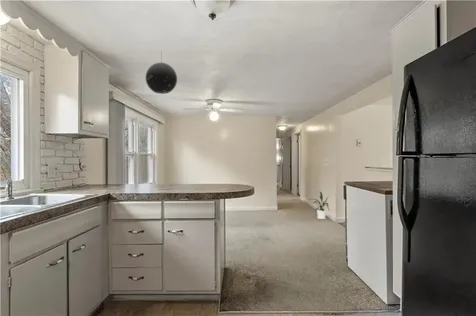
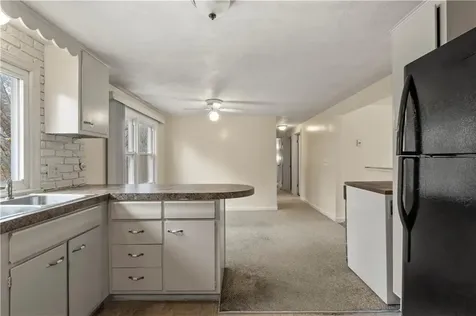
- house plant (320, 205)
- pendant light (161, 71)
